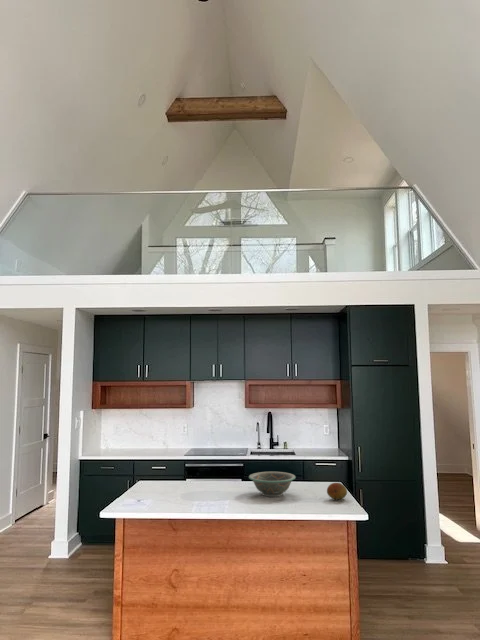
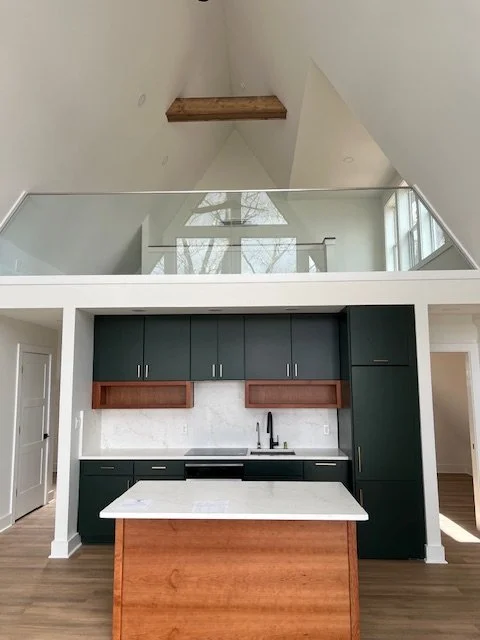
- fruit (337, 490)
- decorative bowl (272, 485)
